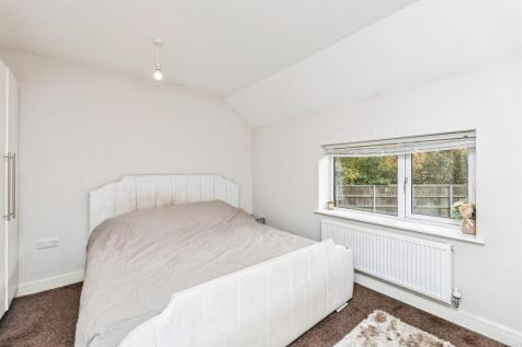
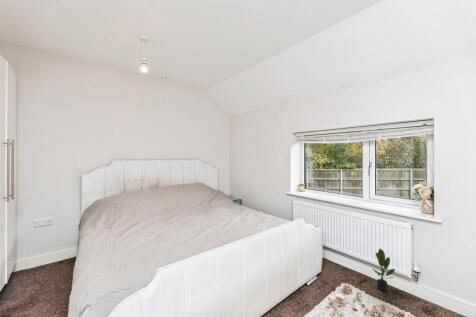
+ potted plant (382, 270)
